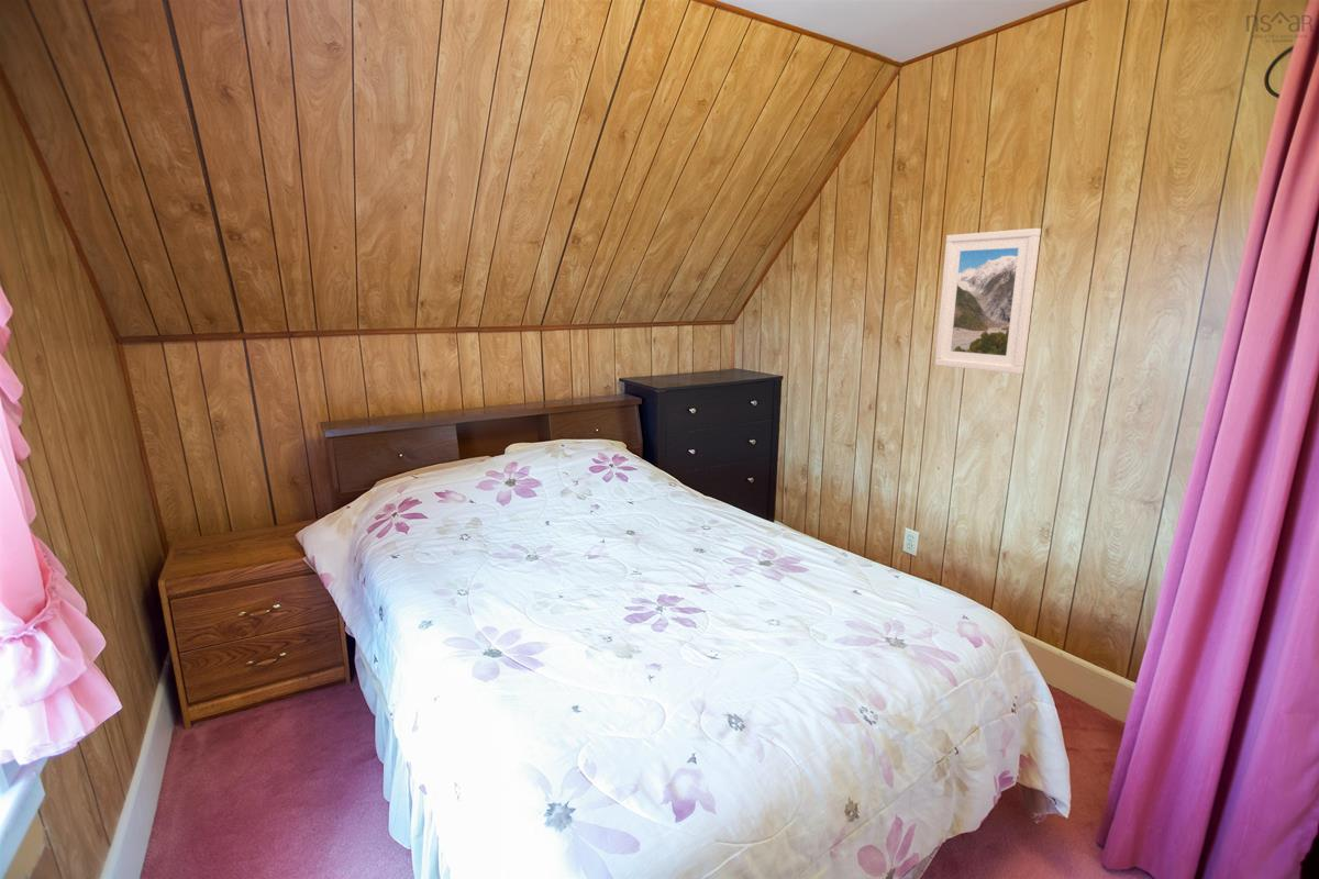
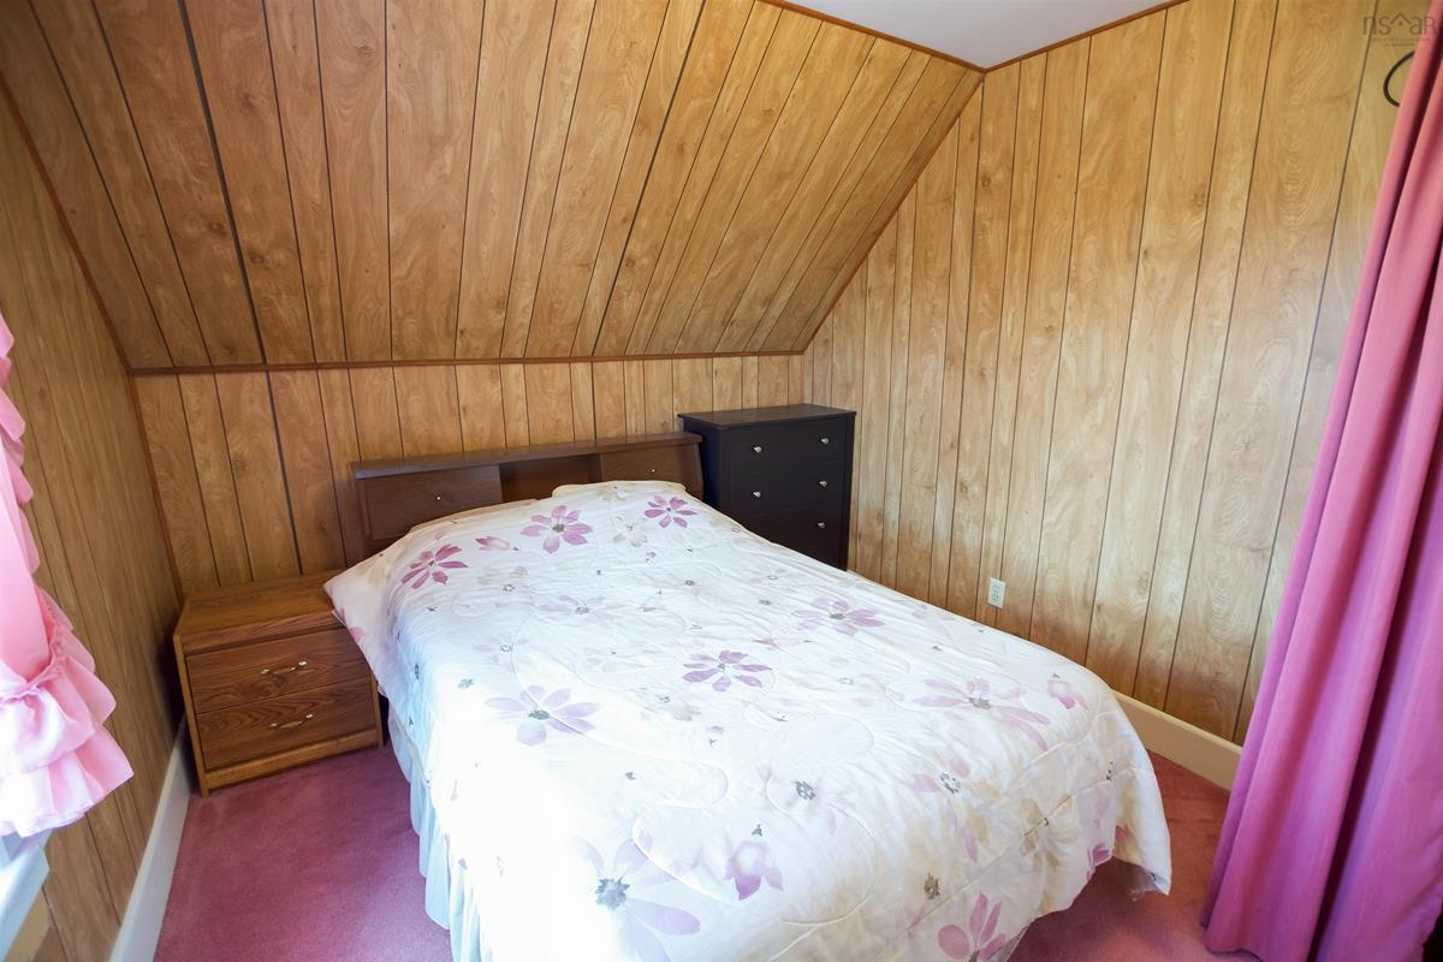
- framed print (984, 302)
